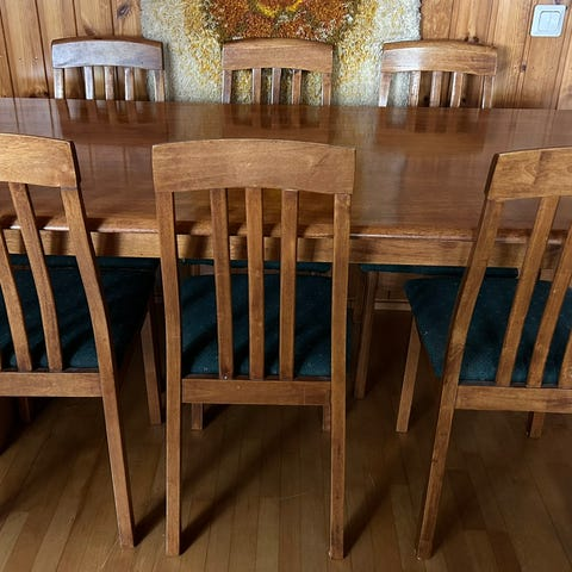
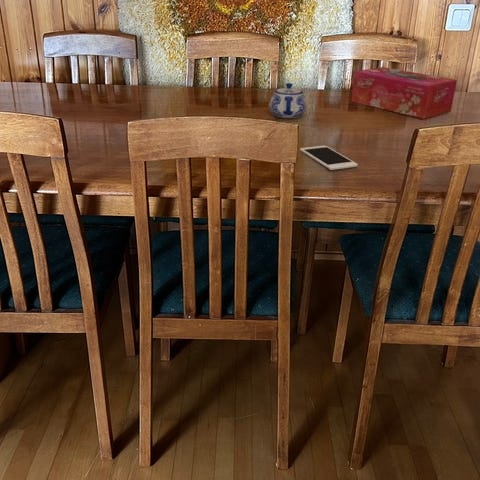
+ teapot (288, 98)
+ tissue box (401, 91)
+ cell phone (327, 157)
